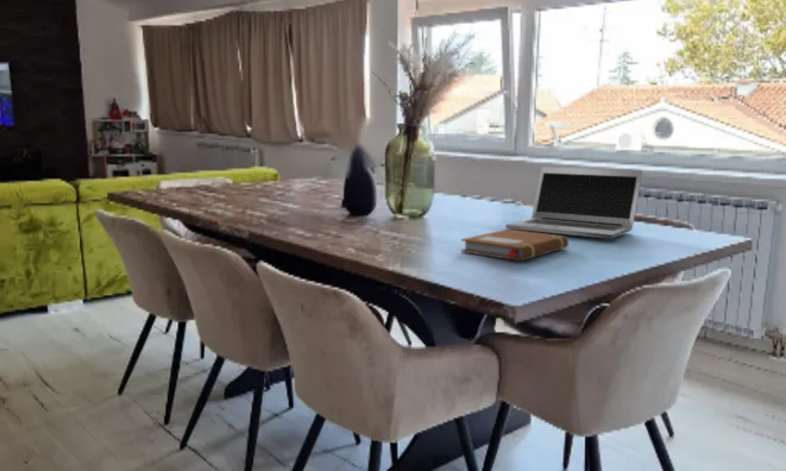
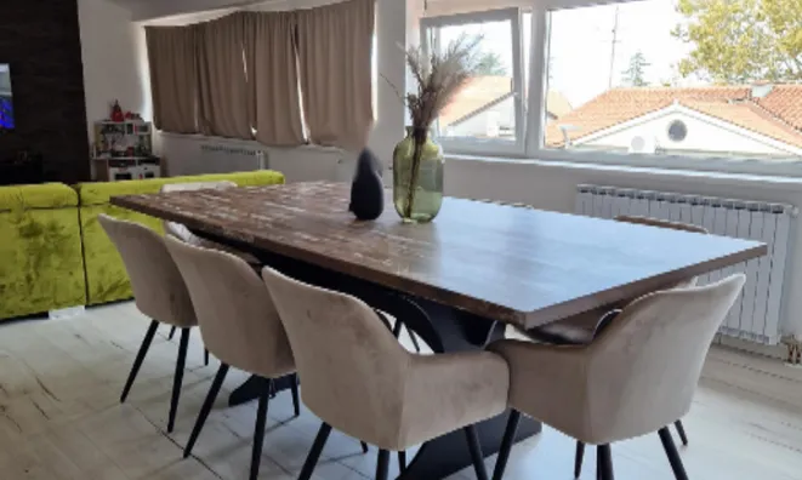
- notebook (514, 244)
- laptop (573, 200)
